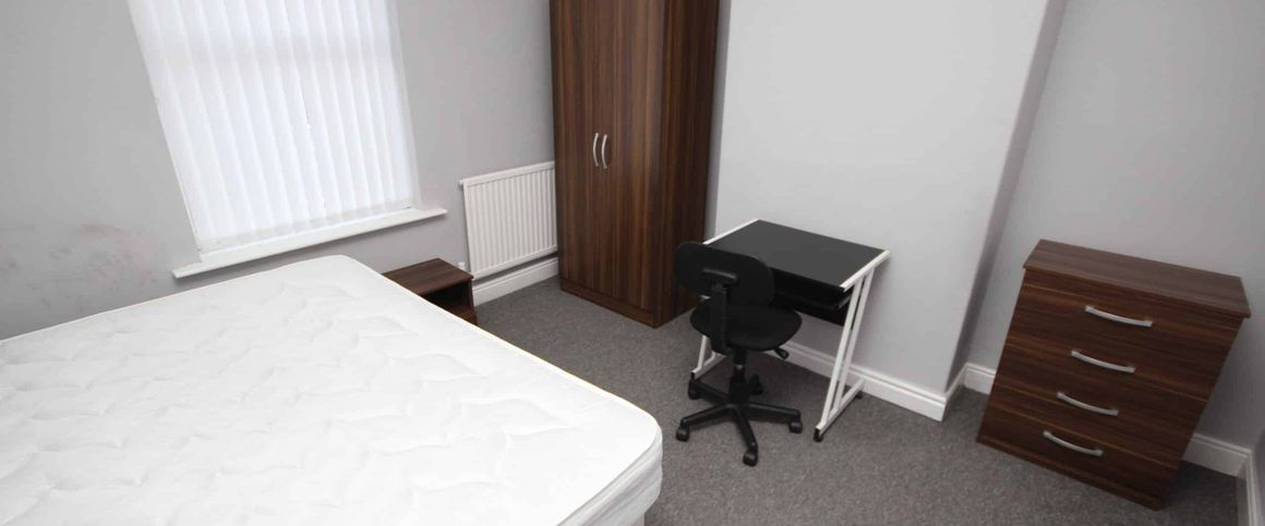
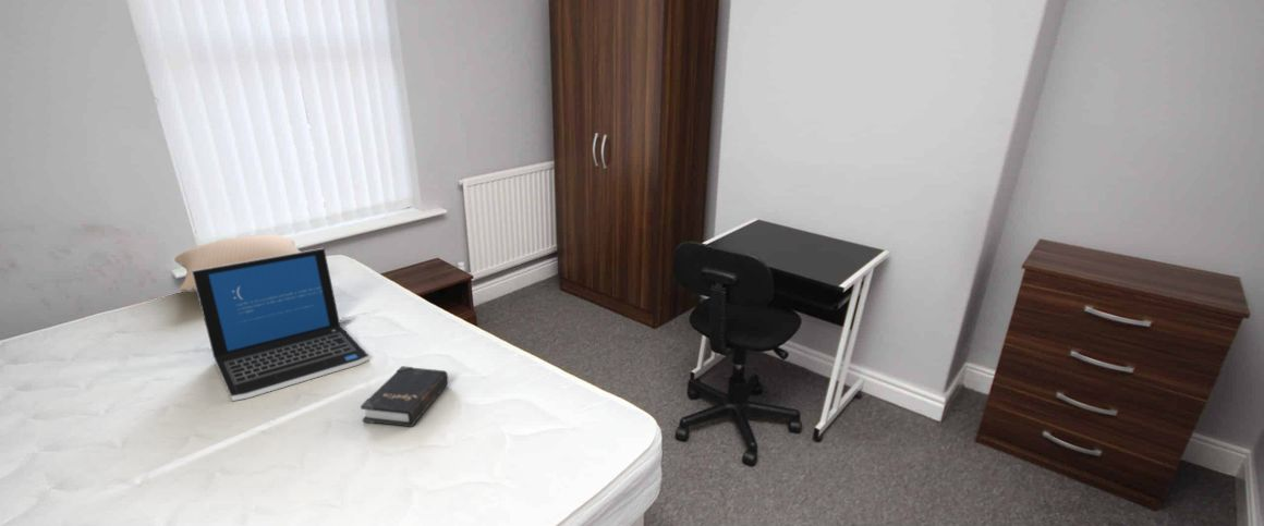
+ pillow (245, 260)
+ hardback book (406, 394)
+ laptop (282, 316)
